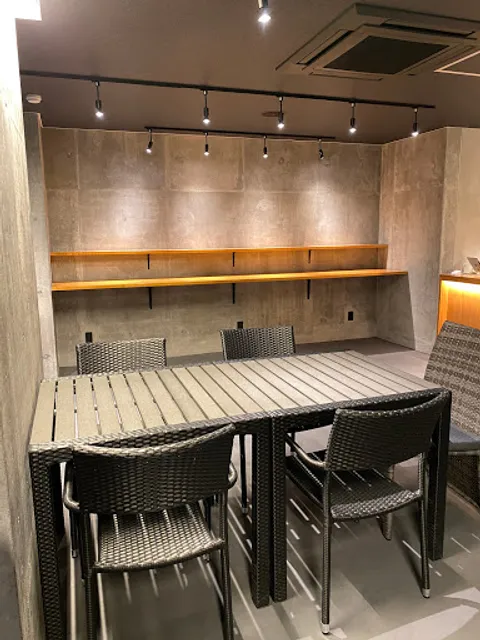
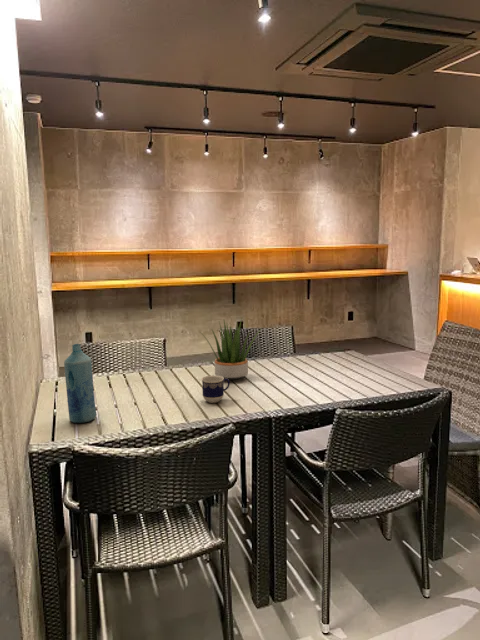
+ potted plant (230, 348)
+ cup (216, 389)
+ bottle (79, 382)
